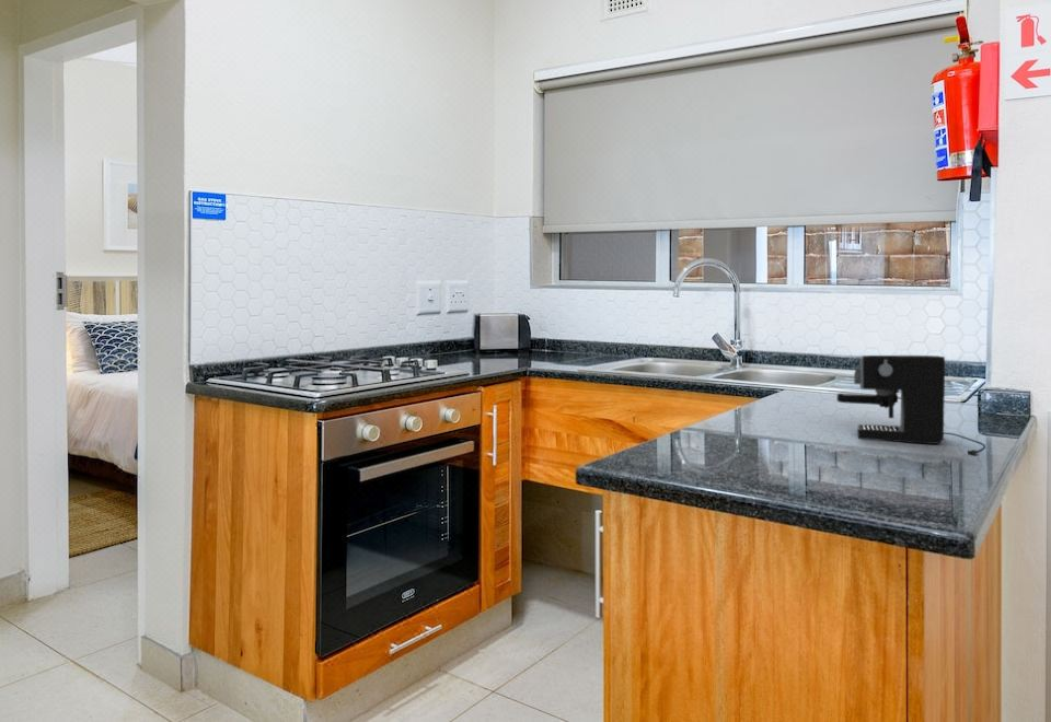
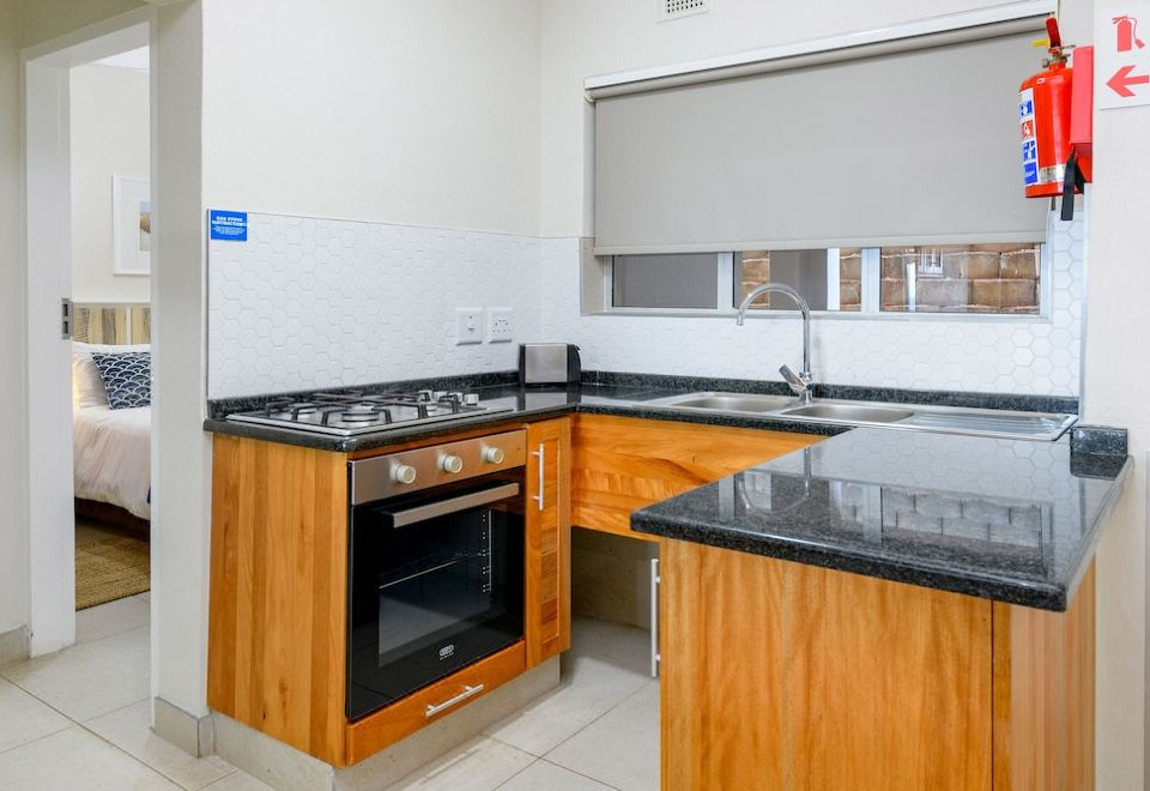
- coffee maker (909, 400)
